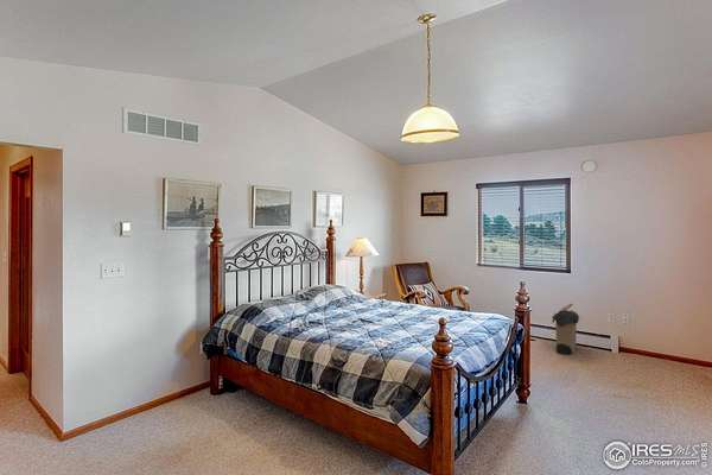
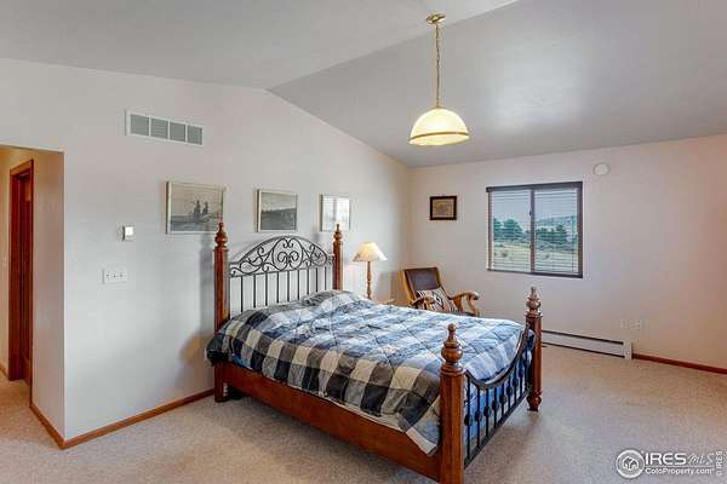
- laundry hamper (565, 325)
